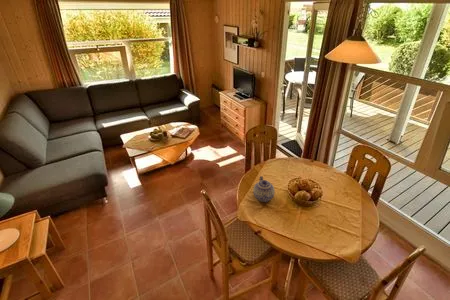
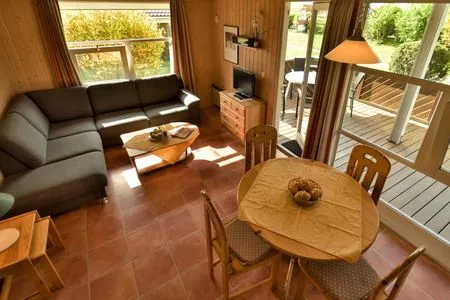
- teapot (264, 189)
